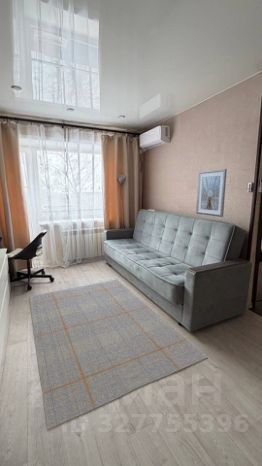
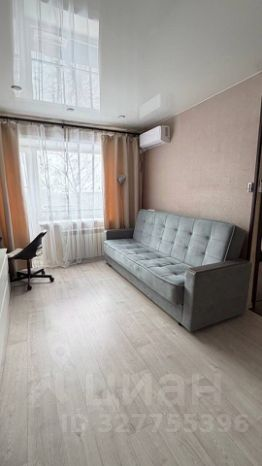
- picture frame (210, 193)
- rug (98, 320)
